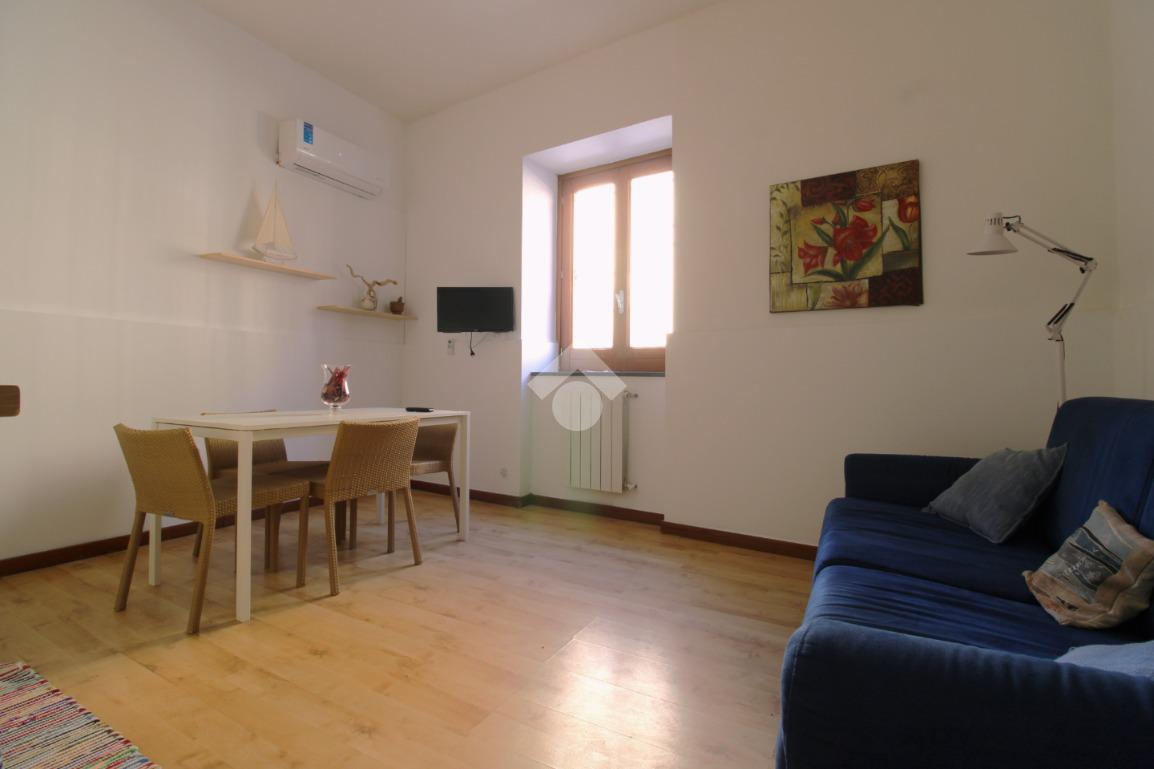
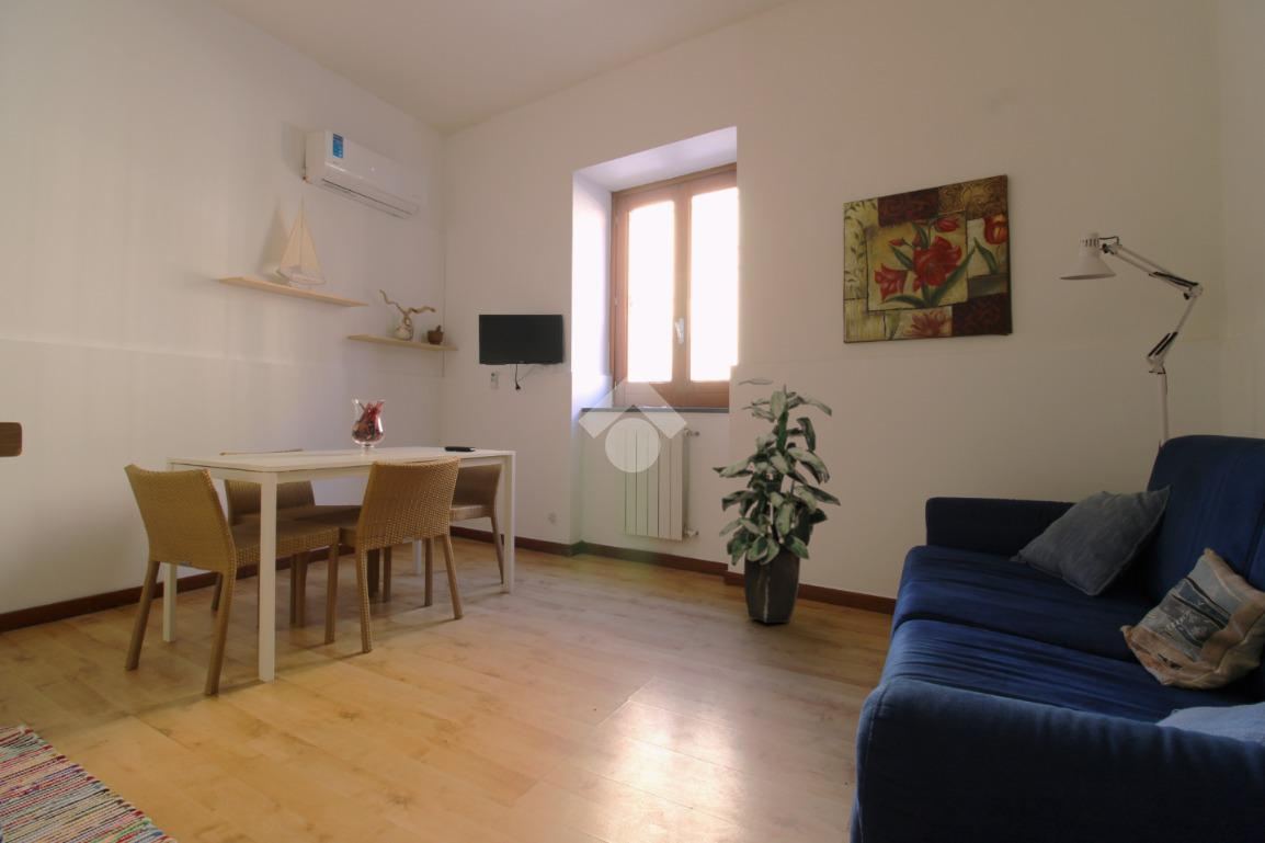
+ indoor plant (771, 497)
